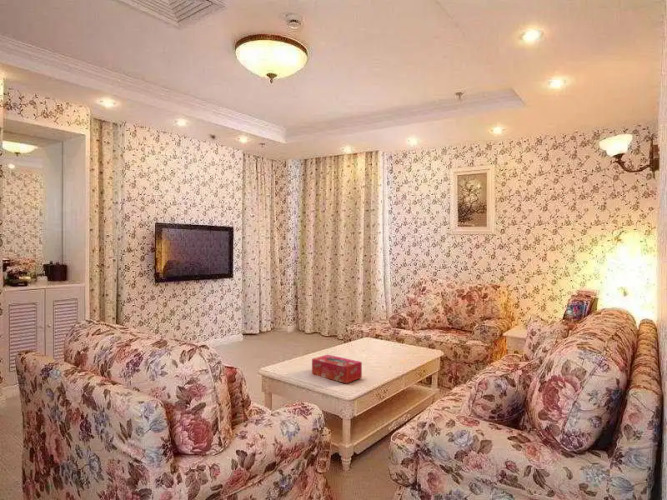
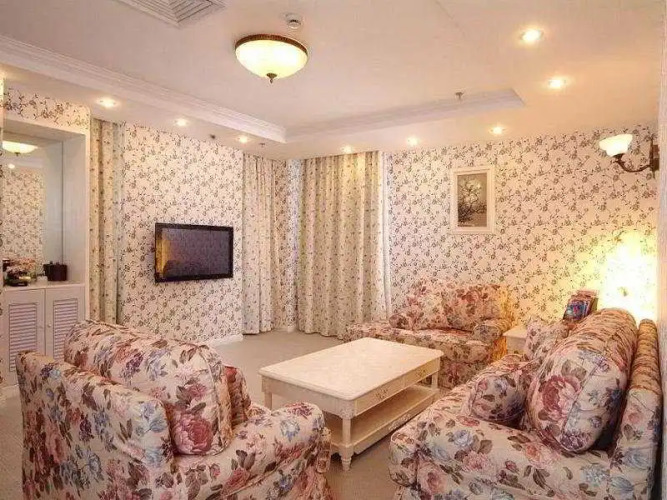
- tissue box (336, 368)
